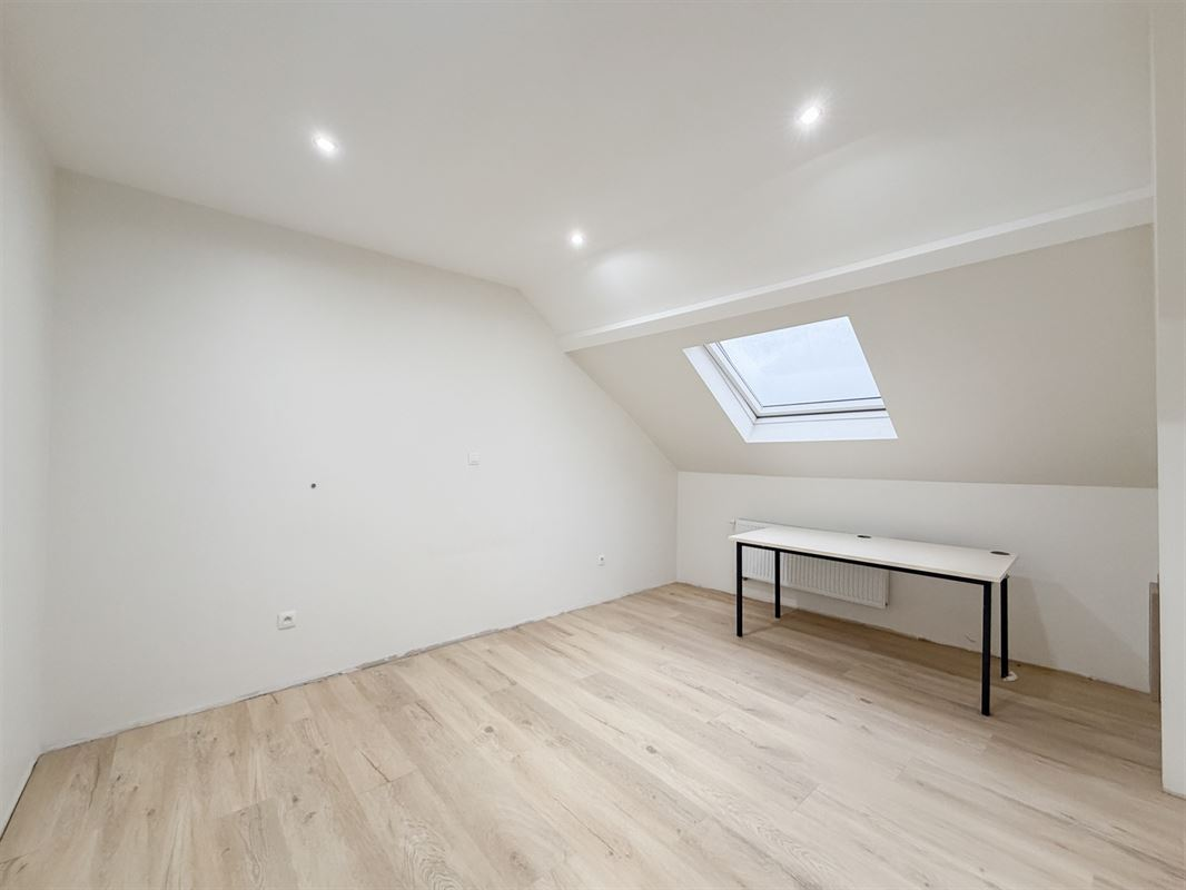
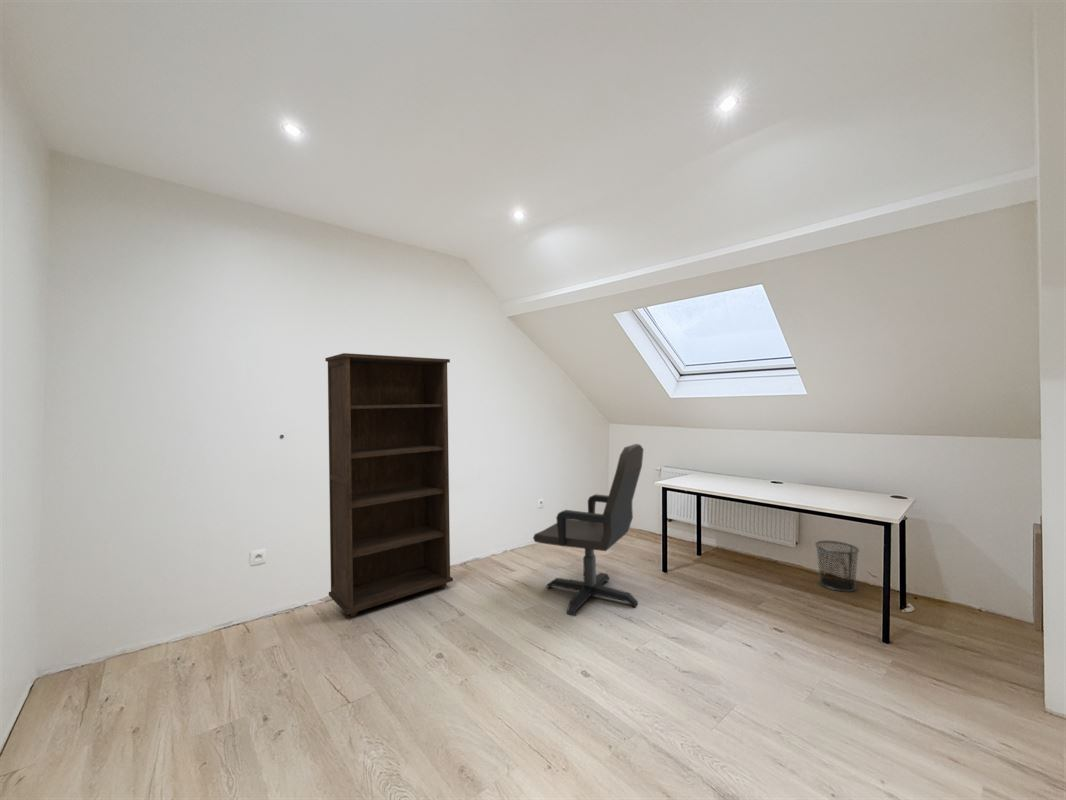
+ office chair (589, 519)
+ waste bin (836, 565)
+ bookcase (391, 476)
